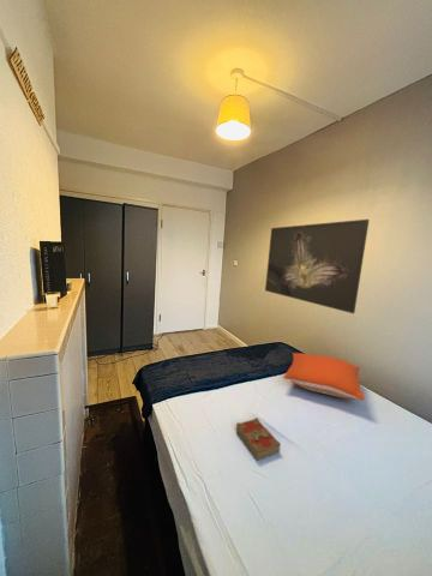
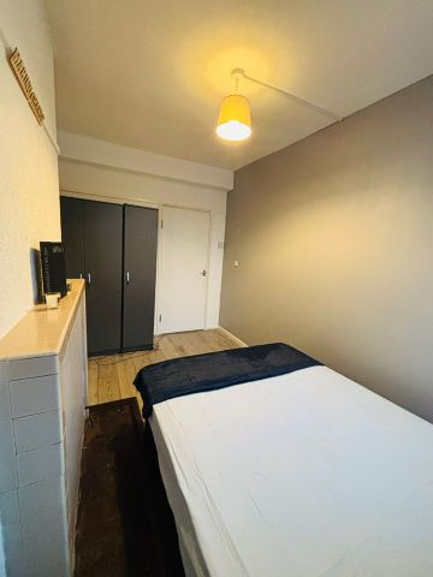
- pillow (322, 372)
- book (257, 436)
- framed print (305, 263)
